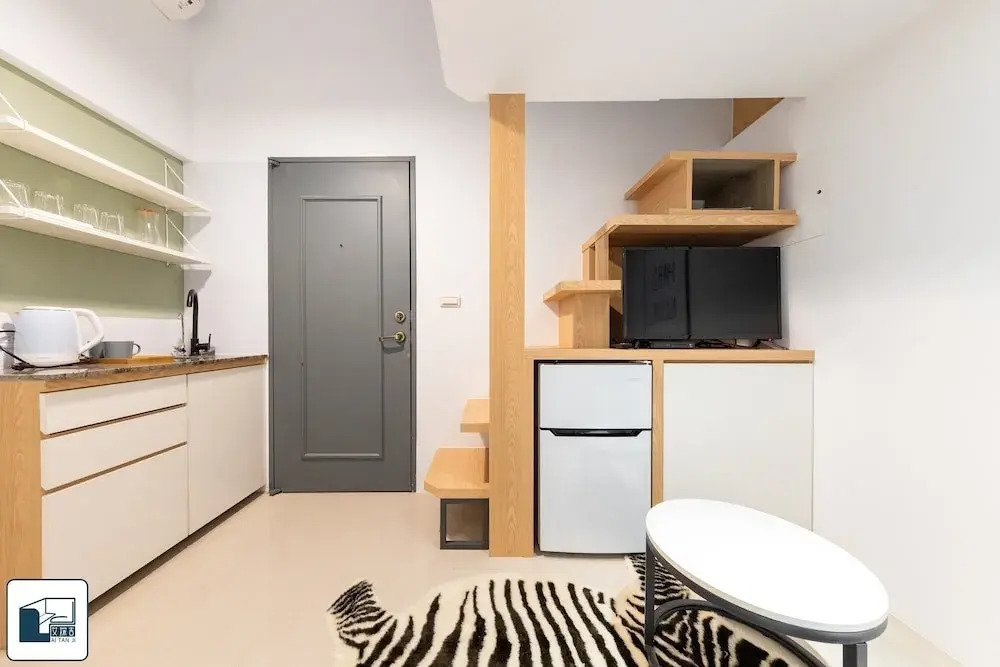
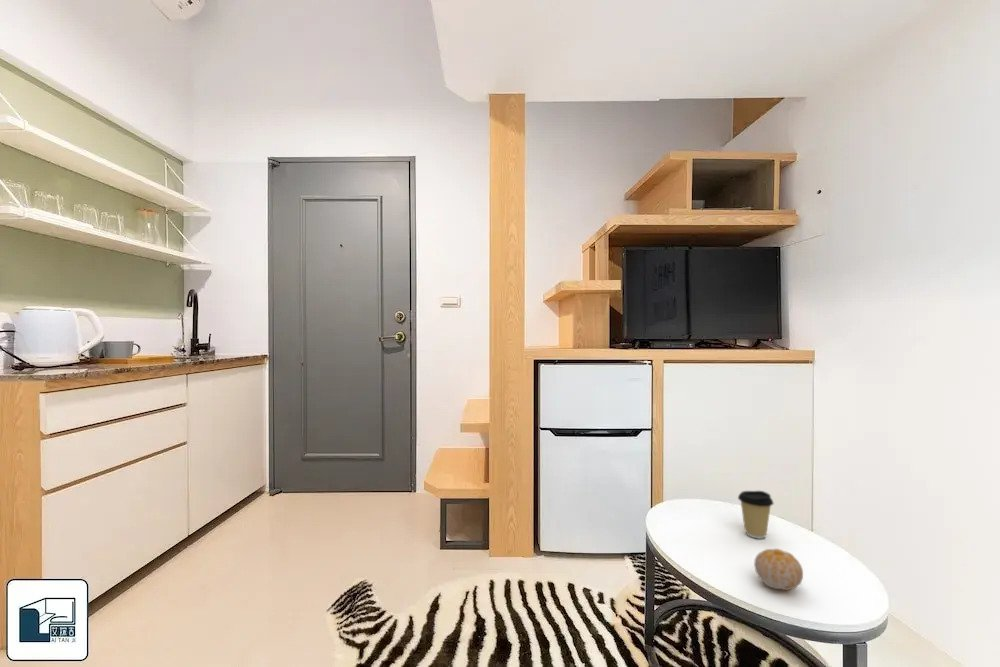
+ fruit (778, 569)
+ coffee cup (755, 514)
